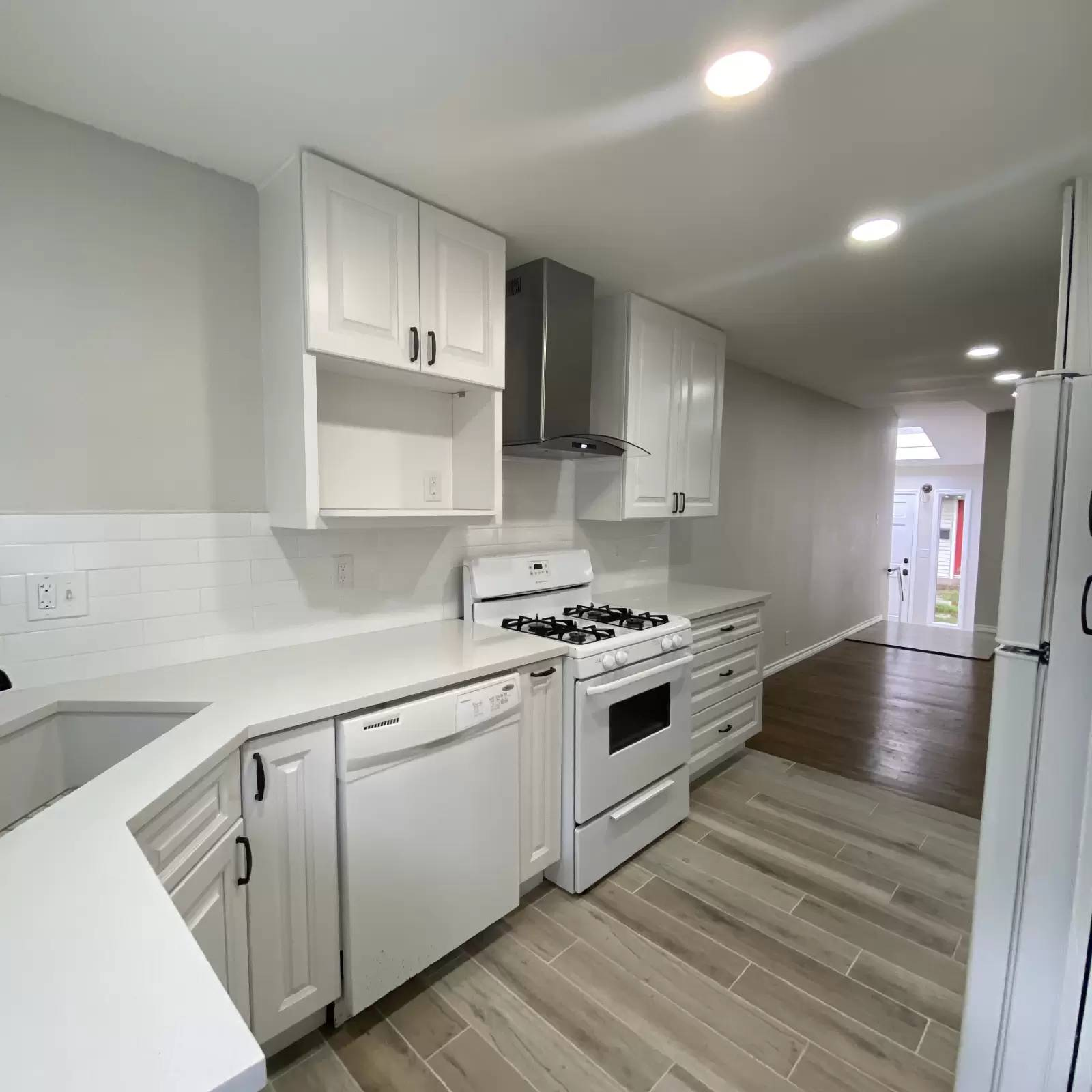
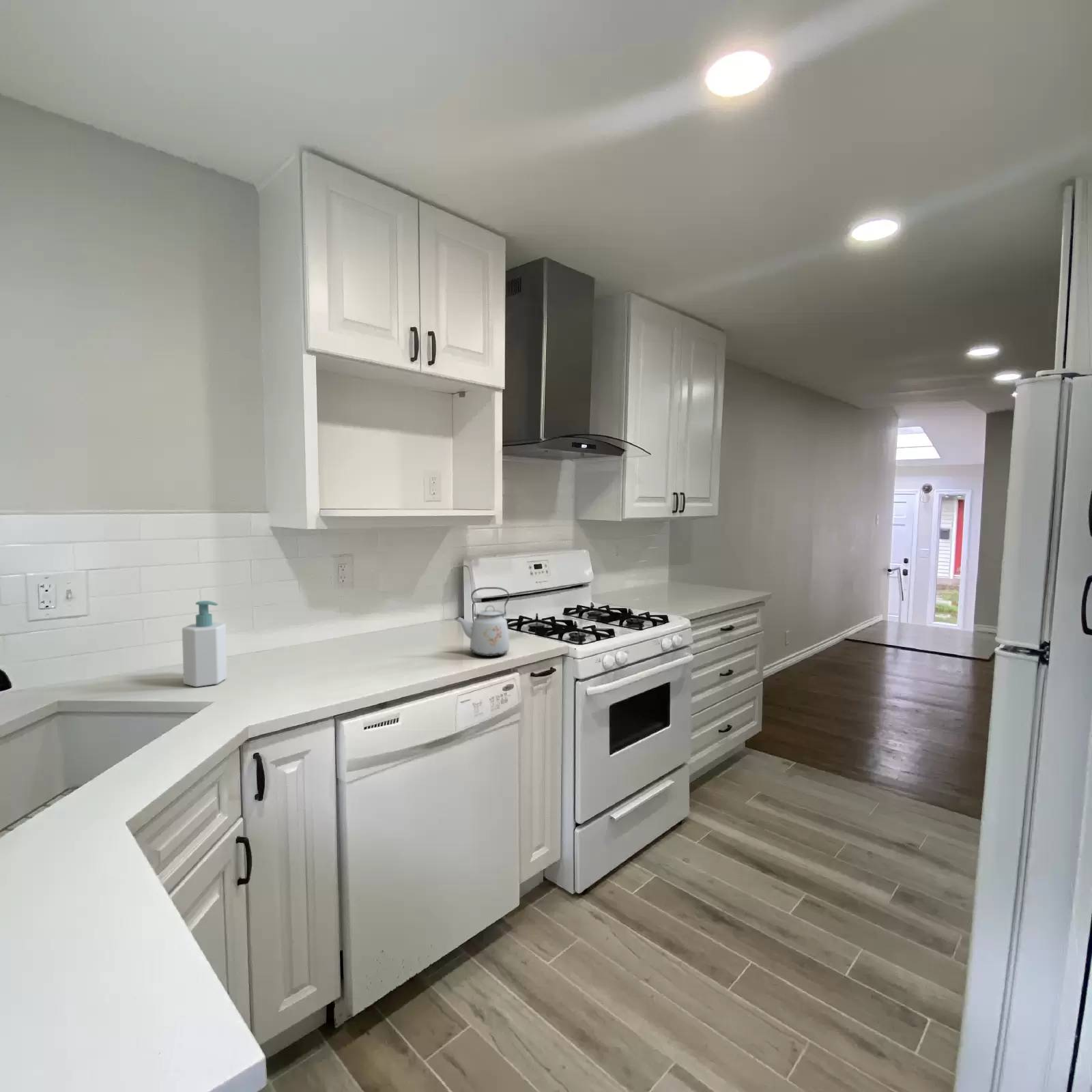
+ soap bottle (204, 642)
+ kettle (482, 620)
